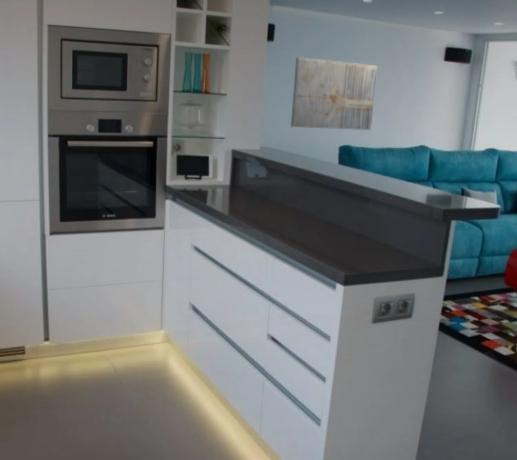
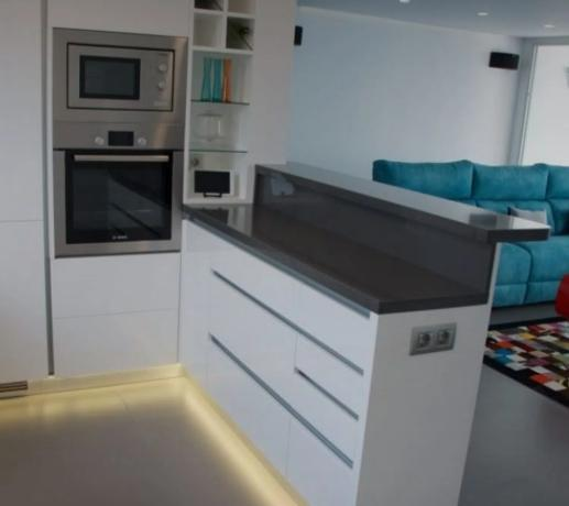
- wall art (335, 95)
